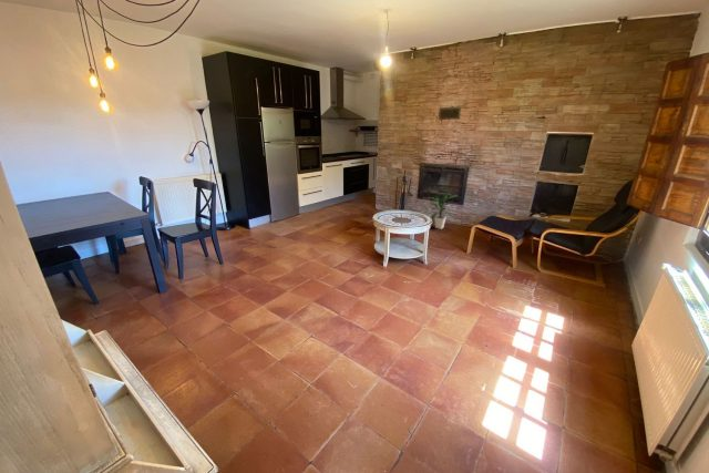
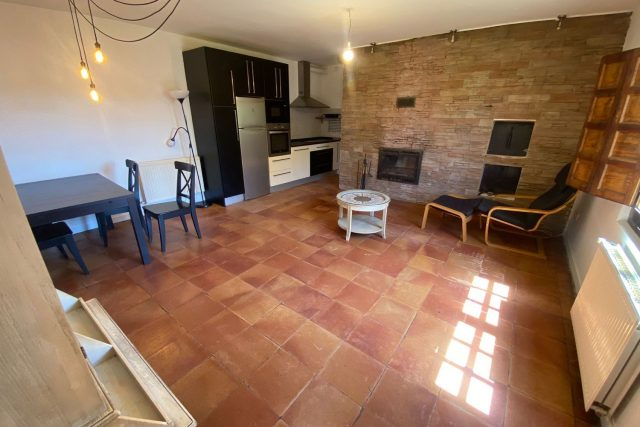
- indoor plant (440, 207)
